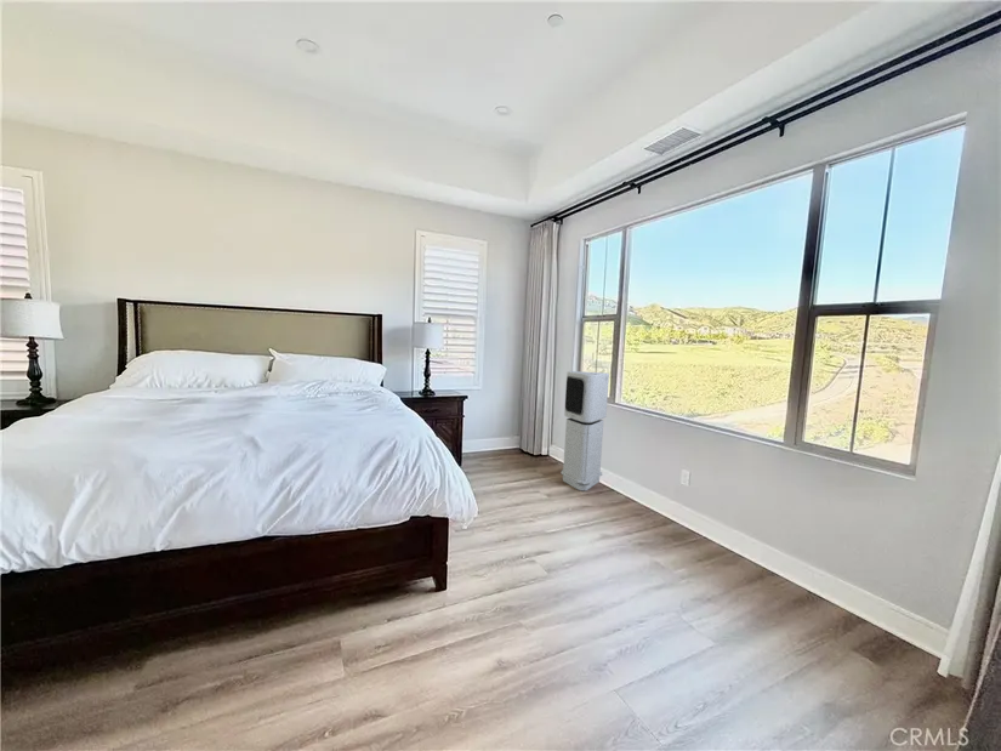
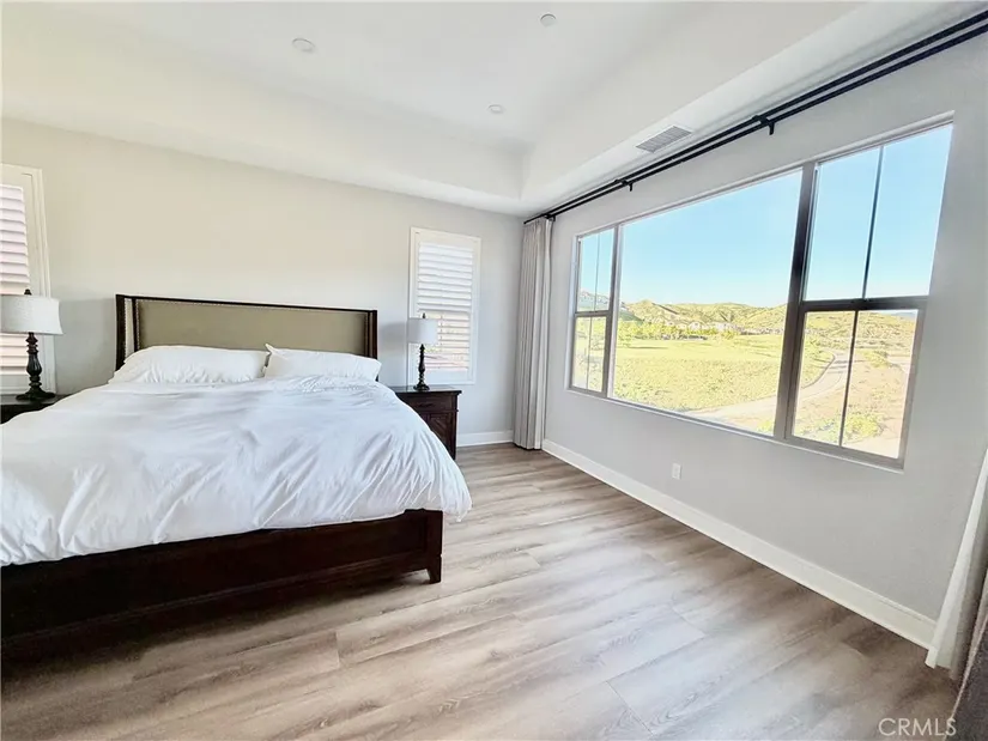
- air purifier (587, 428)
